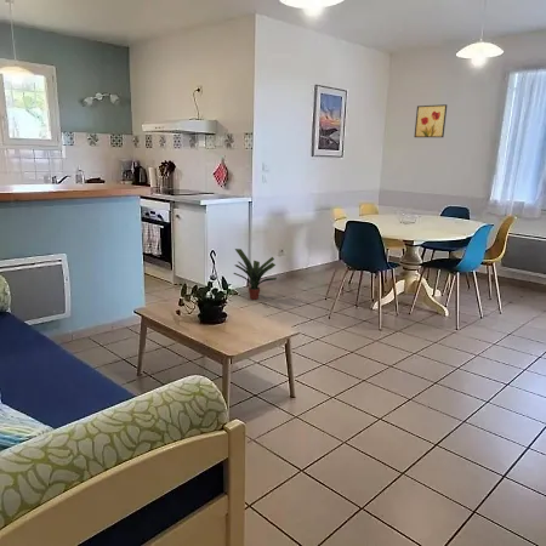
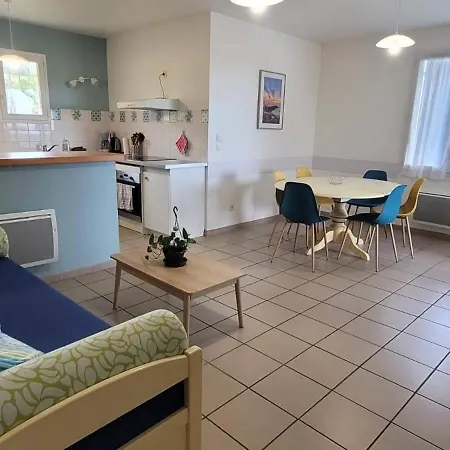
- wall art (430, 121)
- potted plant (254, 274)
